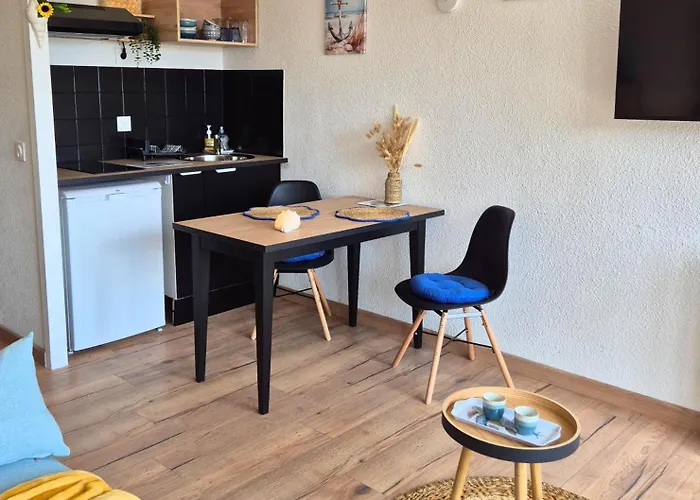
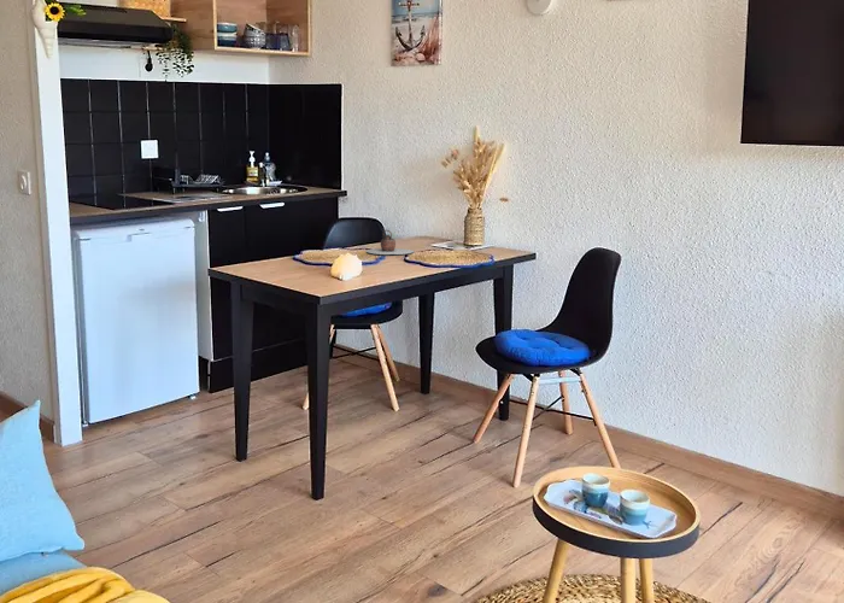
+ teapot (389, 240)
